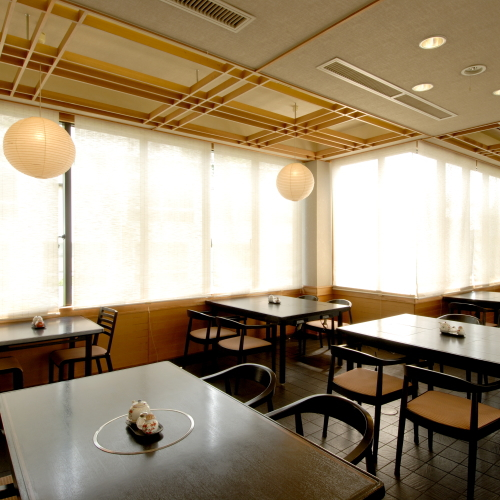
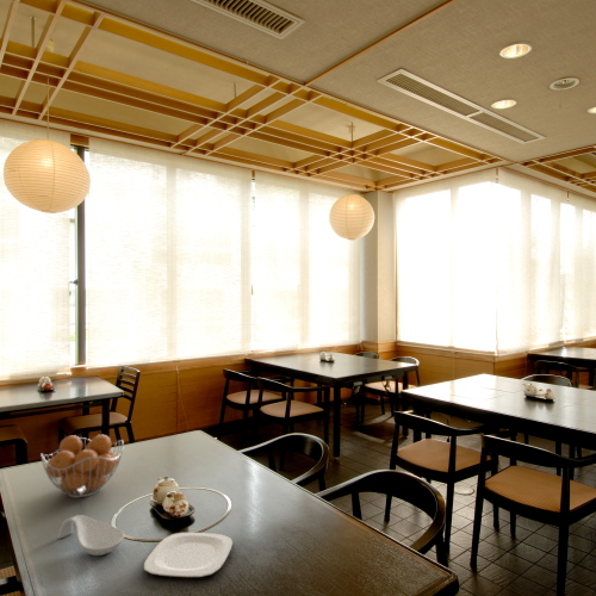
+ spoon rest (88, 533)
+ plate (190, 554)
+ fruit basket (83, 464)
